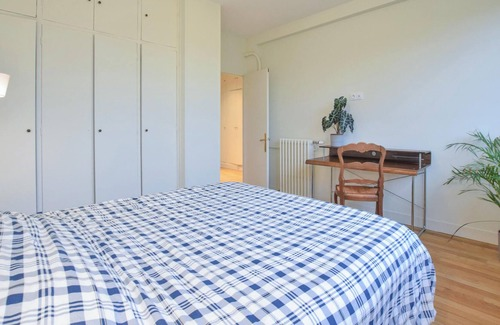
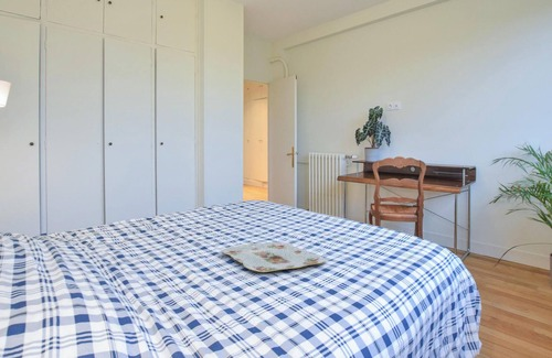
+ serving tray (270, 256)
